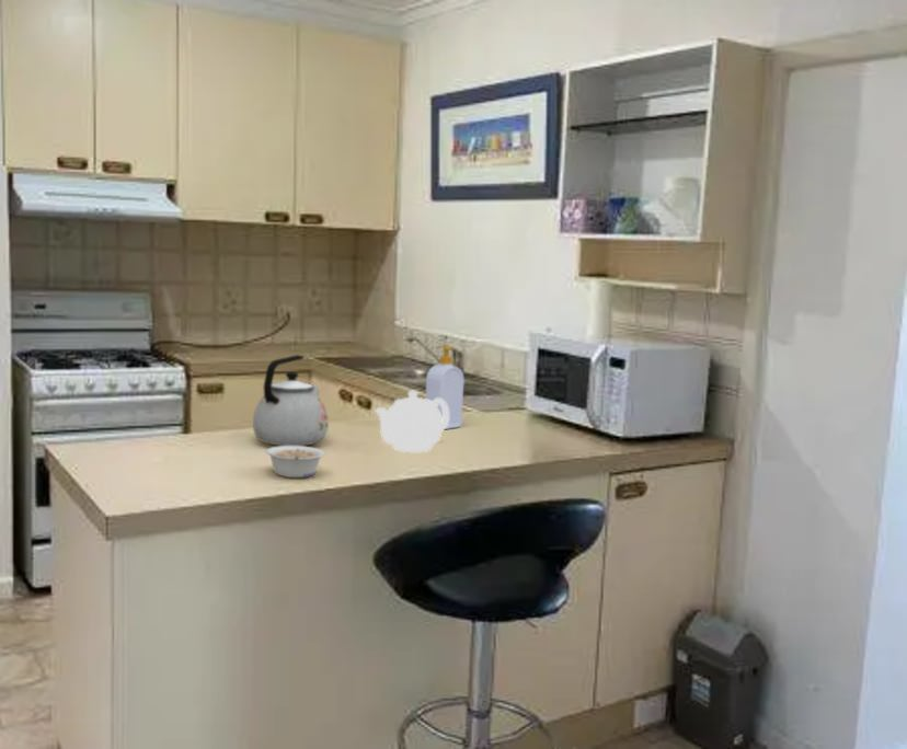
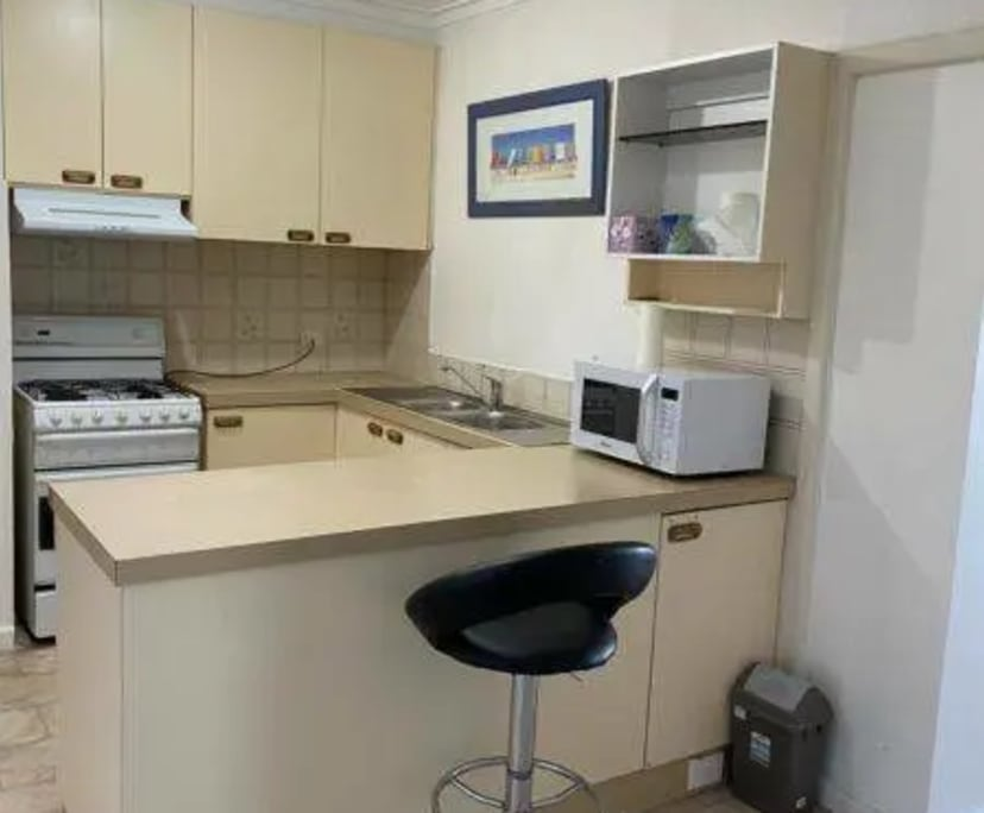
- legume (296, 460)
- teapot (412, 419)
- soap bottle (444, 387)
- kettle (291, 399)
